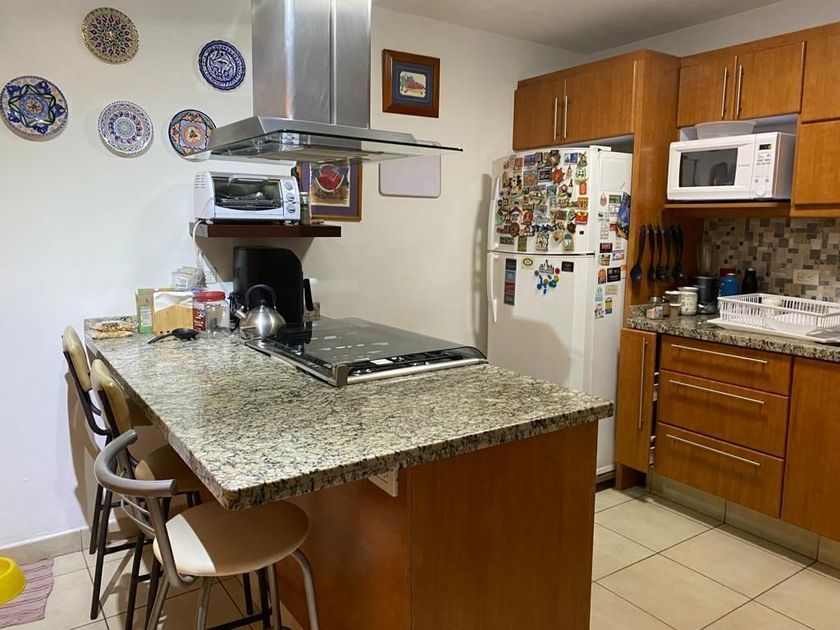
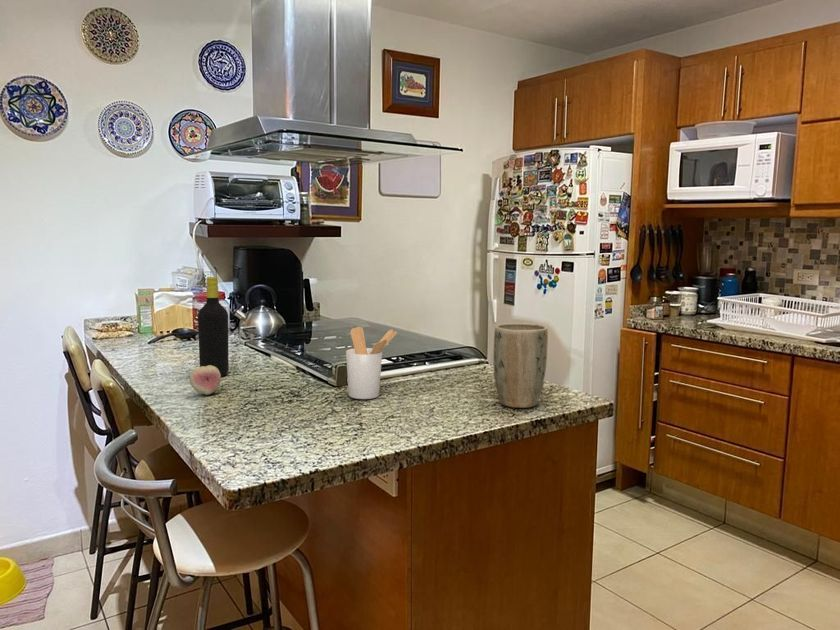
+ utensil holder (372, 361)
+ bottle (213, 326)
+ fruit (206, 380)
+ plant pot (519, 365)
